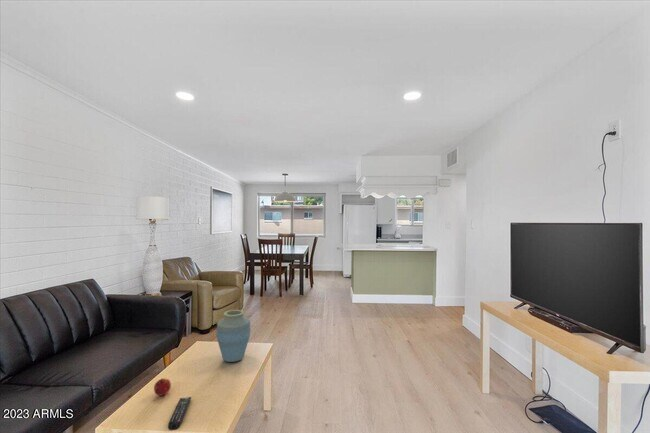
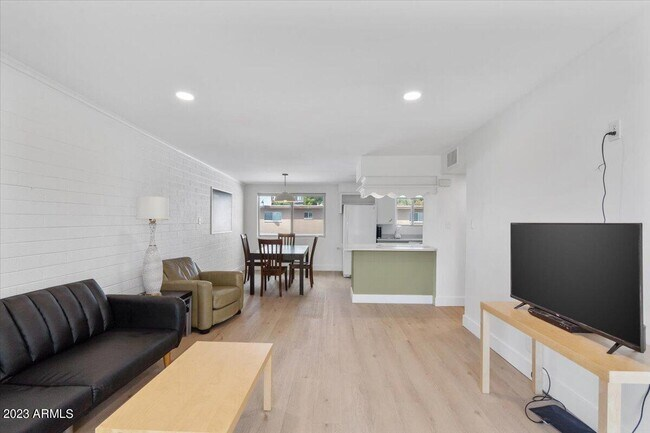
- peach (162, 386)
- vase (233, 335)
- remote control (180, 411)
